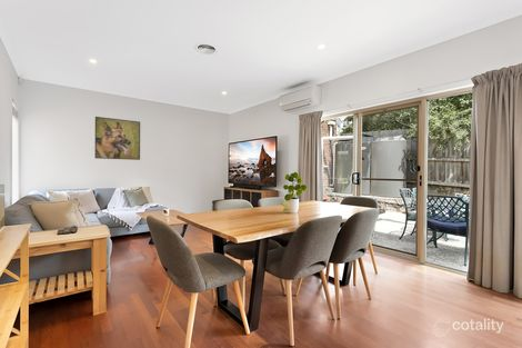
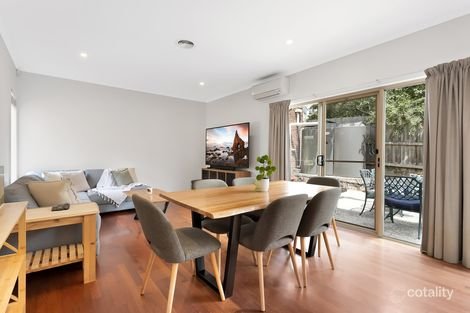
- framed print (118, 139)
